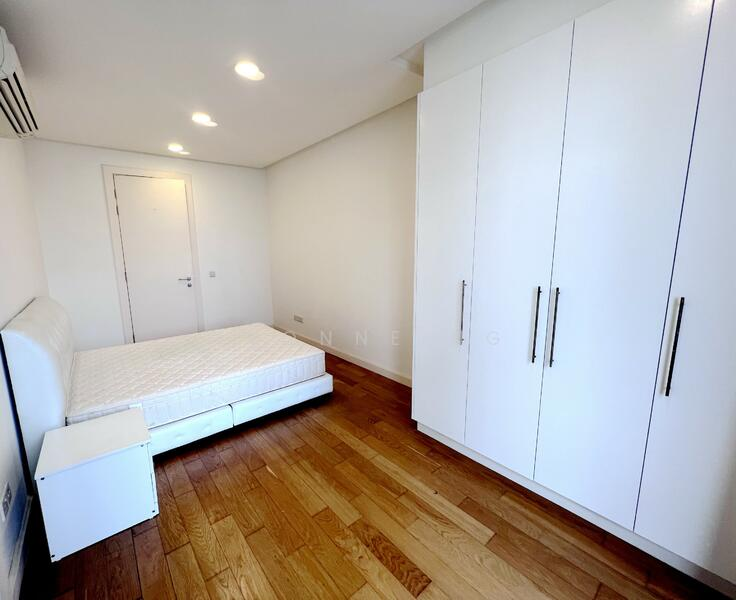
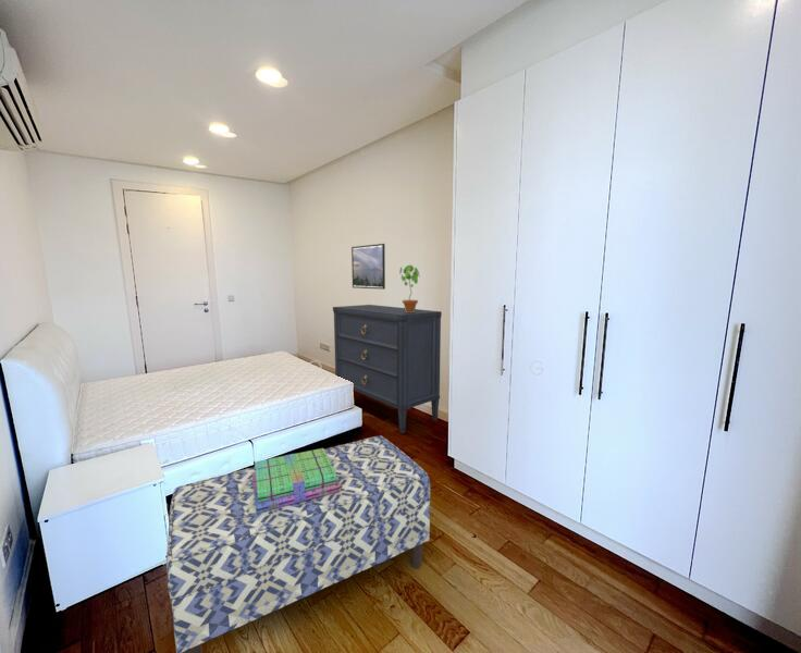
+ potted plant (410, 287)
+ dresser (383, 360)
+ bench (307, 530)
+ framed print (367, 267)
+ stack of books (294, 476)
